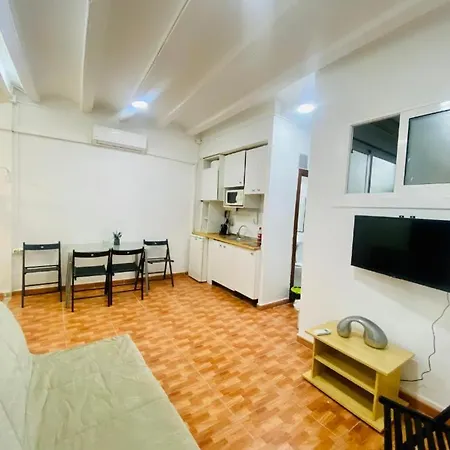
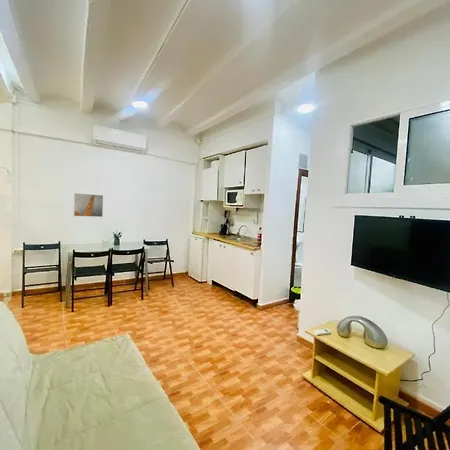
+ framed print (88, 205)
